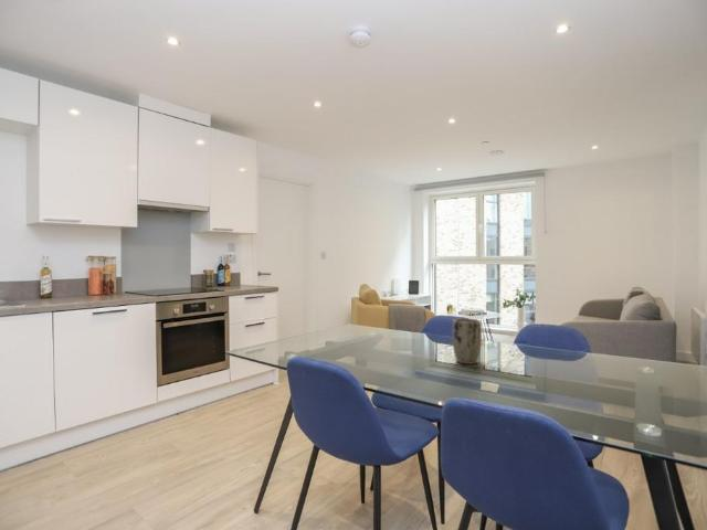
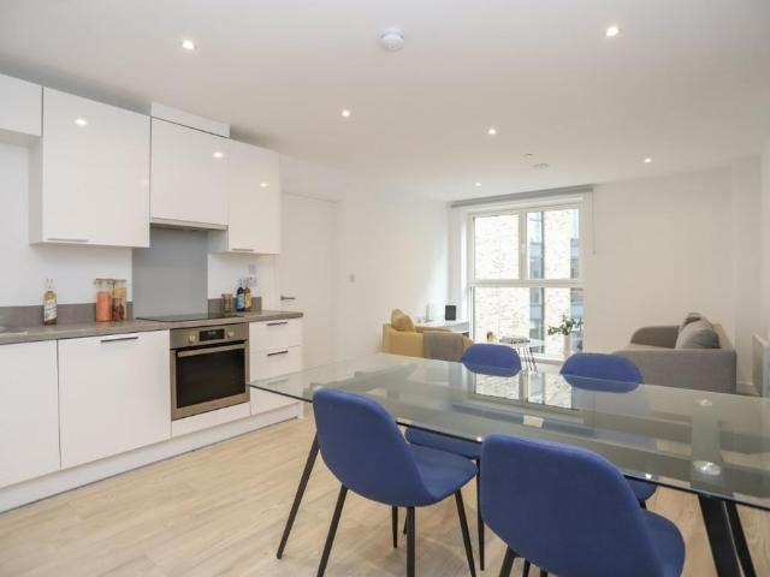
- plant pot (466, 340)
